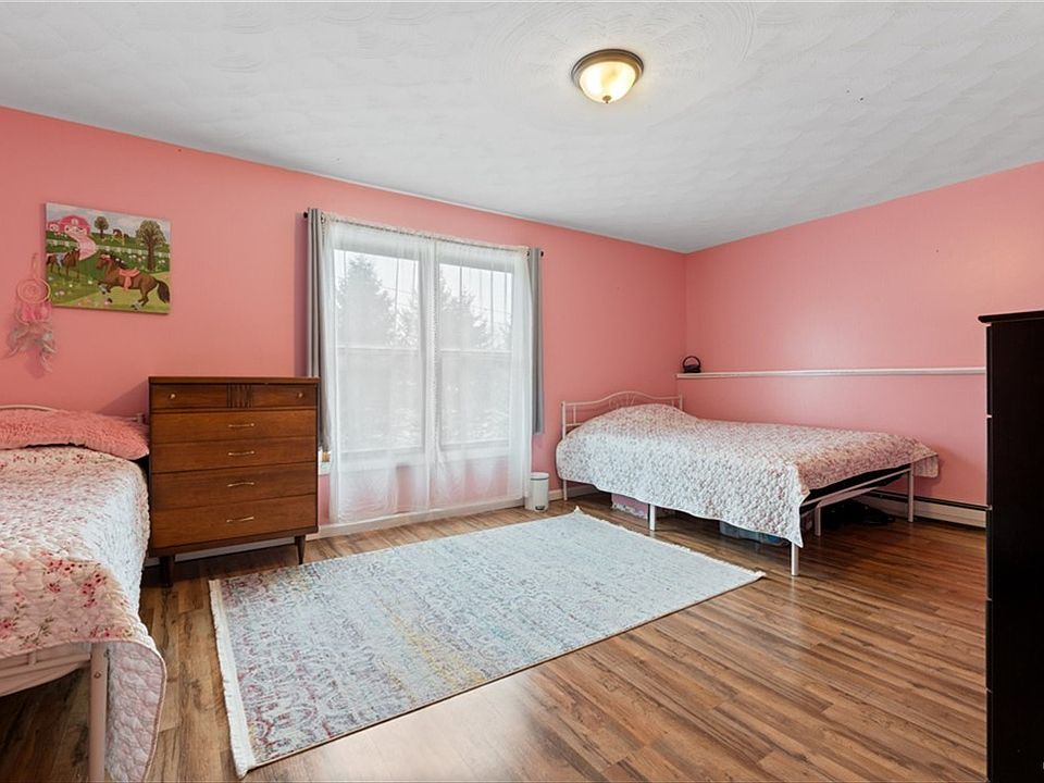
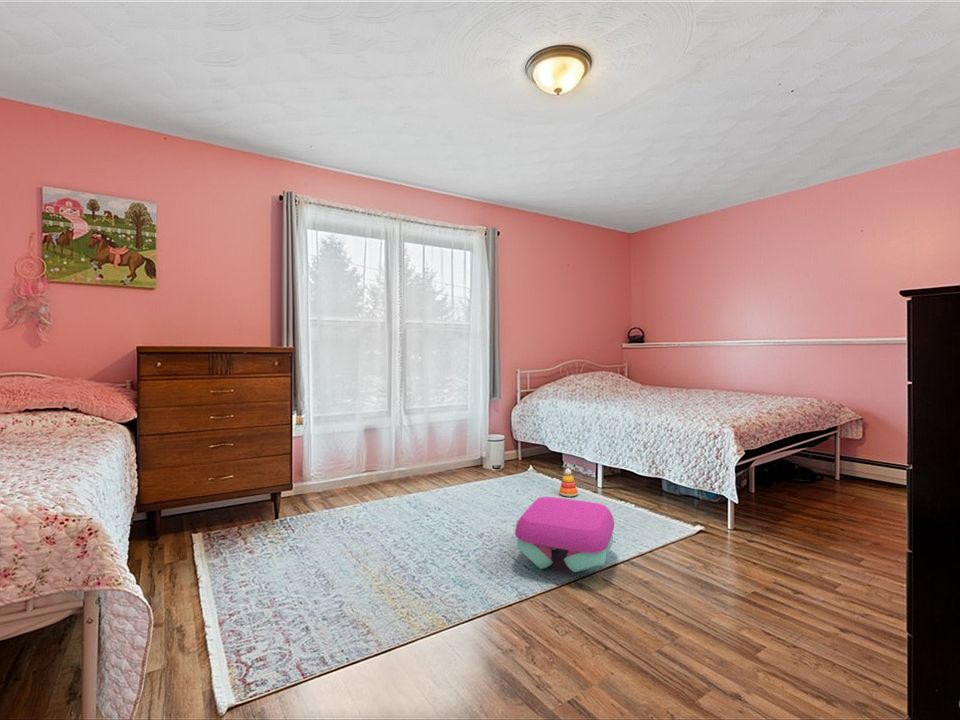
+ stool (565, 536)
+ stacking toy (568, 481)
